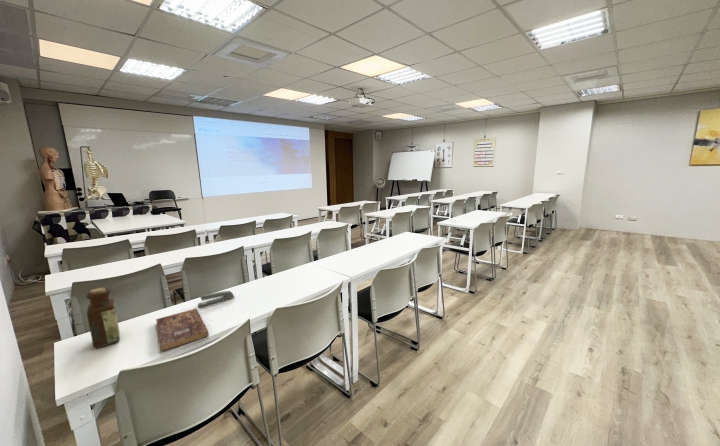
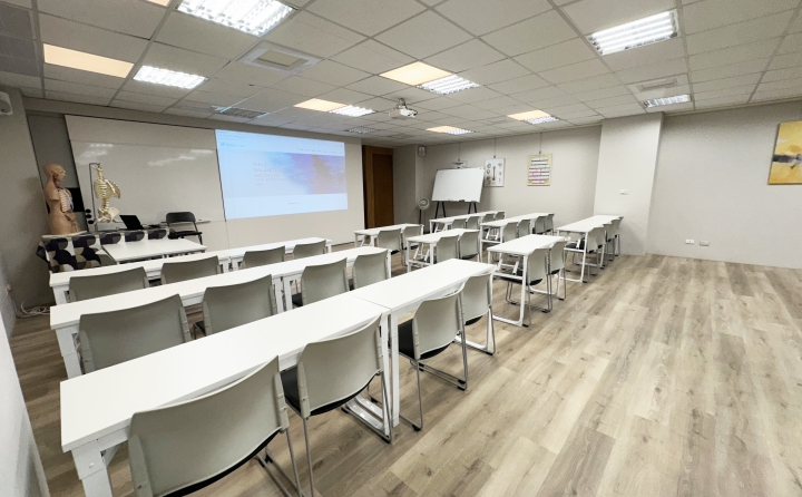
- stapler (215, 296)
- bible (181, 326)
- bottle (102, 315)
